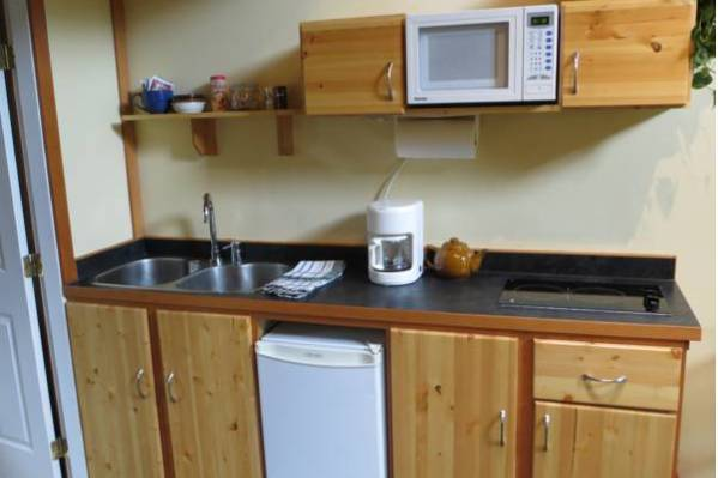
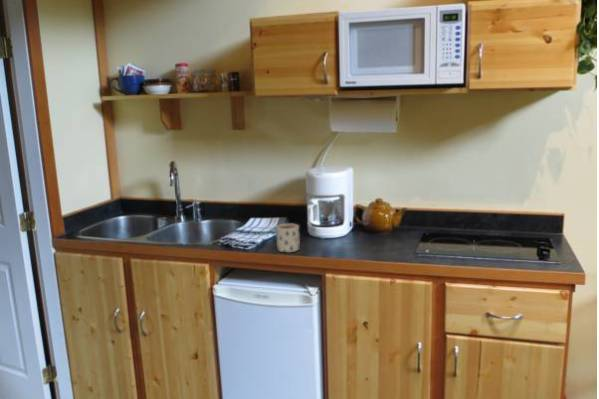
+ mug (289, 236)
